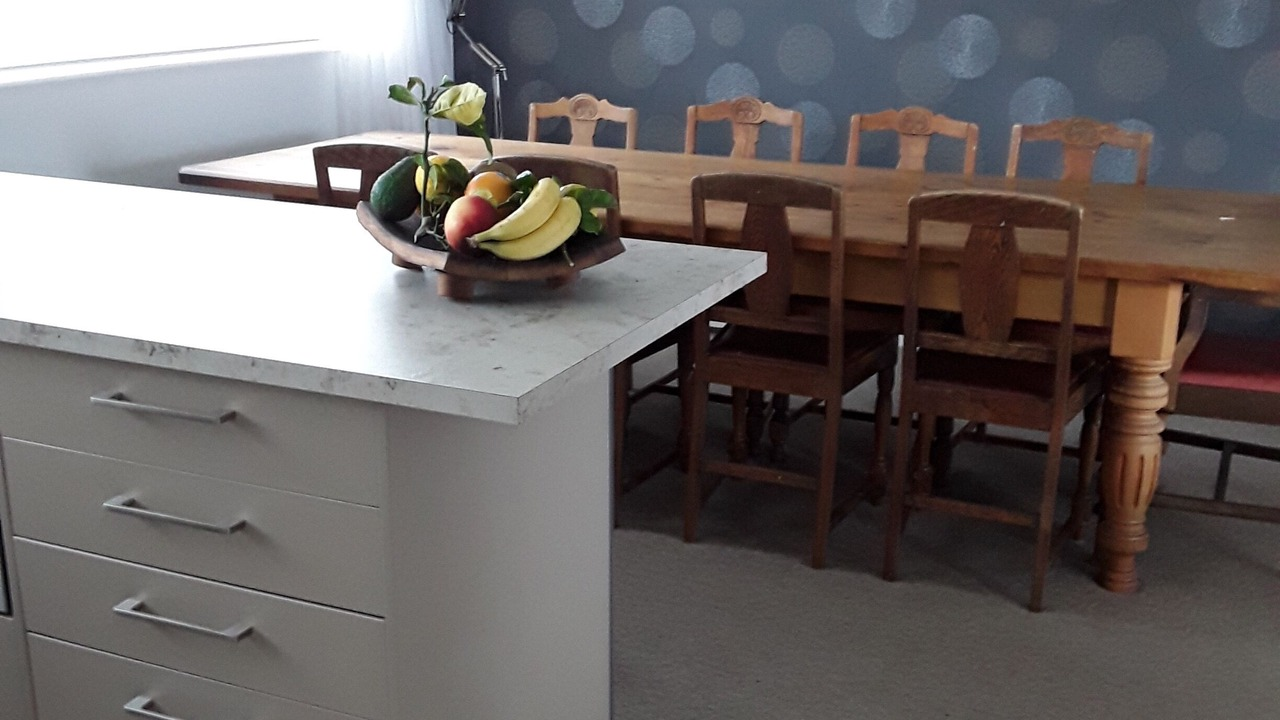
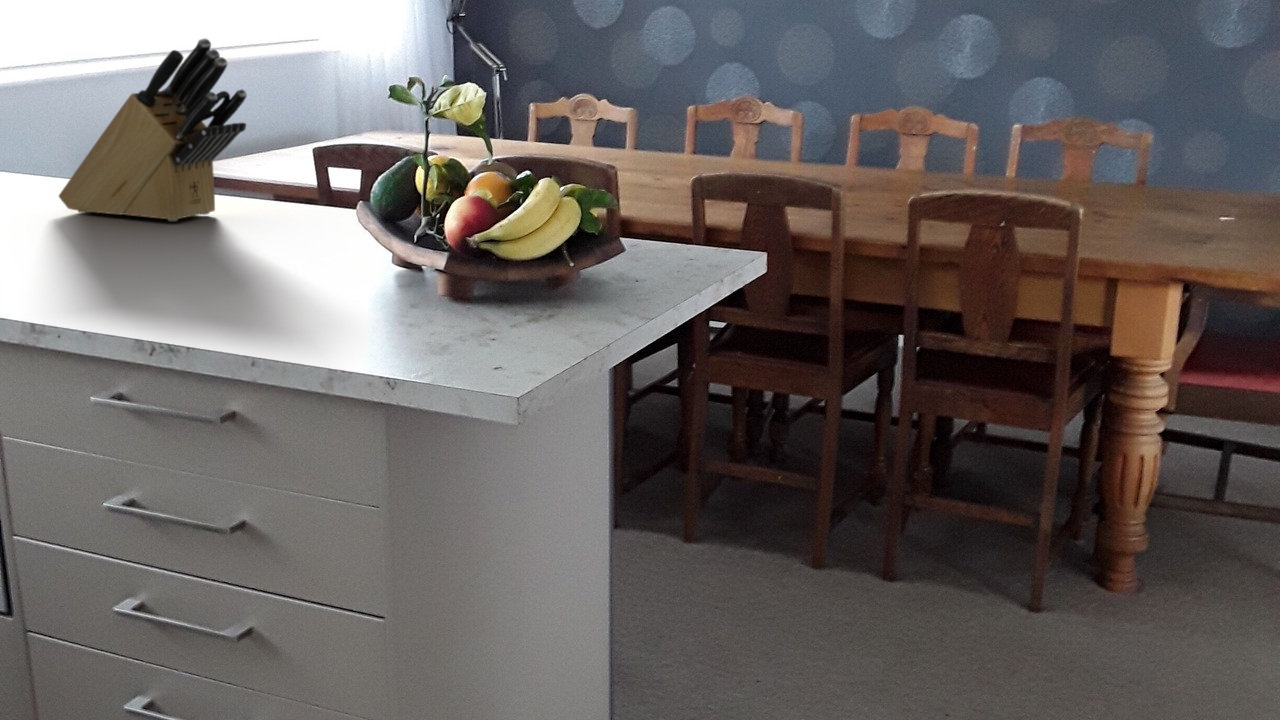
+ knife block (151, 127)
